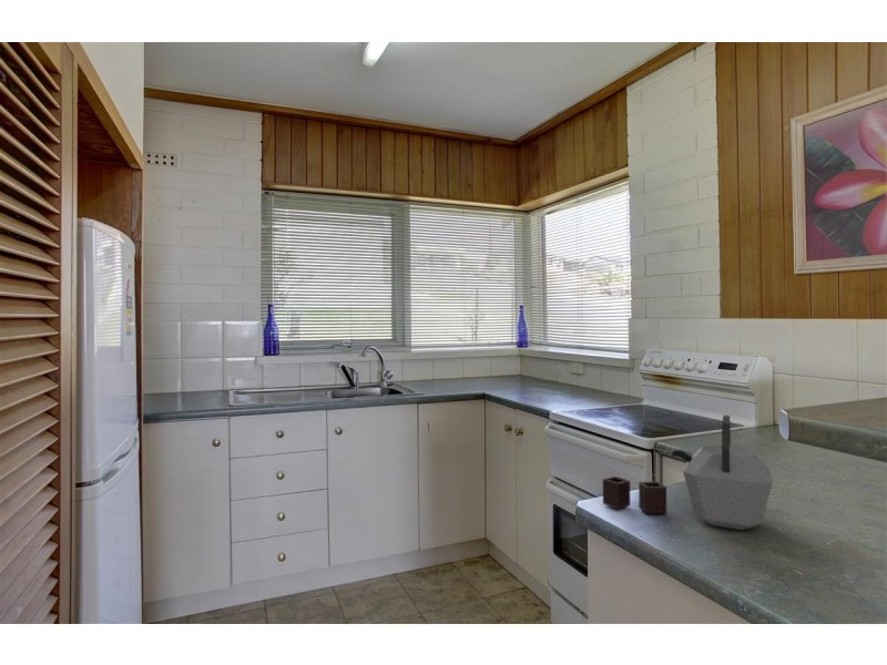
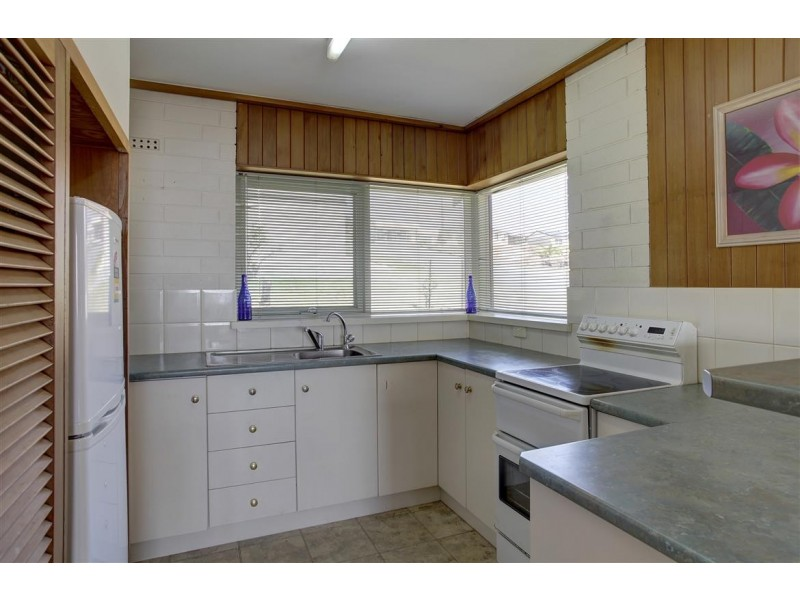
- kettle (684, 468)
